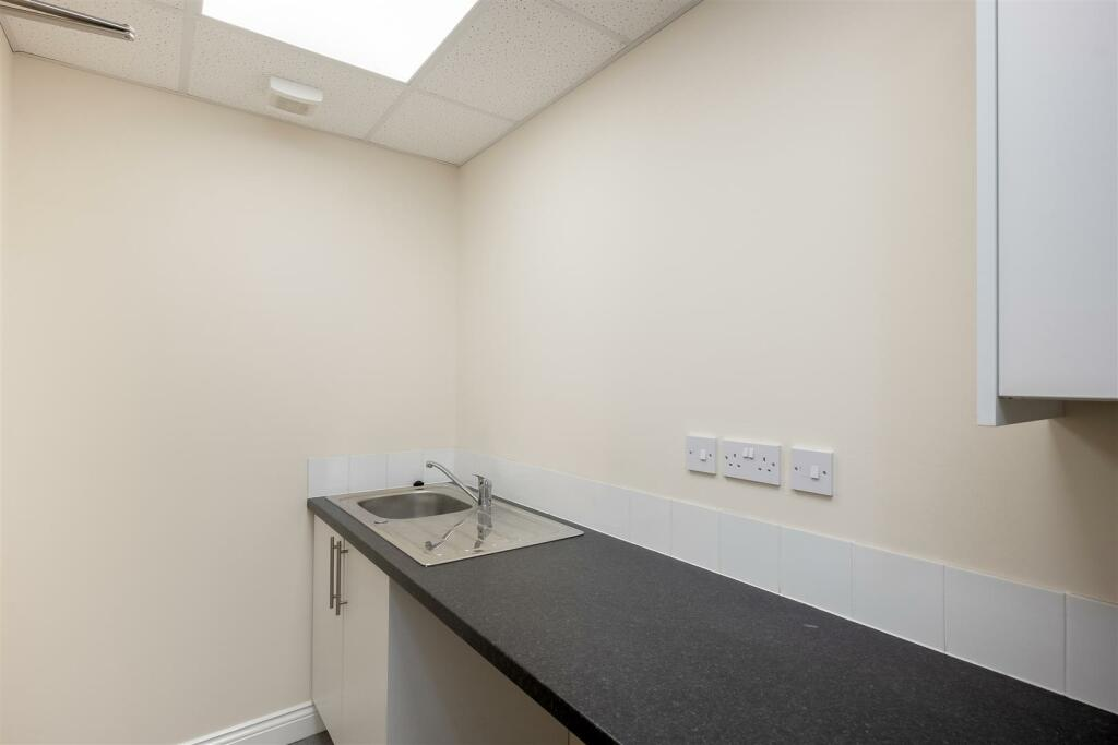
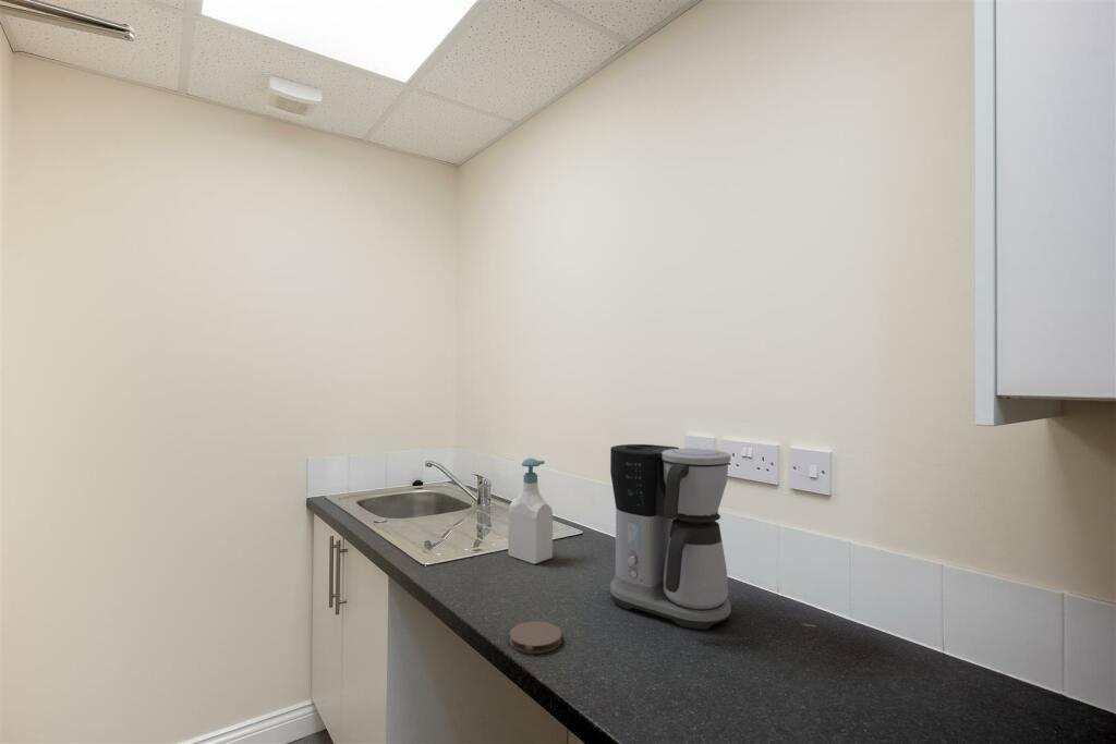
+ soap bottle (532, 507)
+ coffee maker (664, 528)
+ coaster (535, 636)
